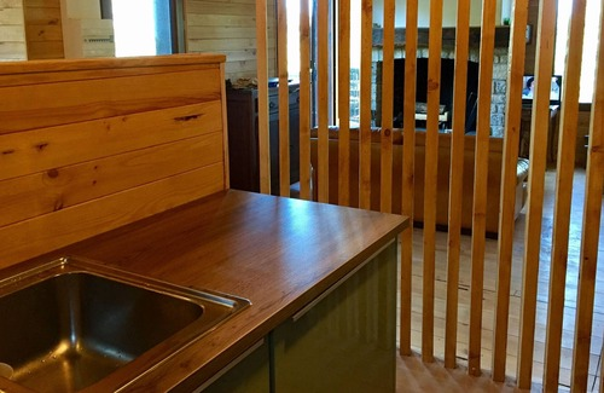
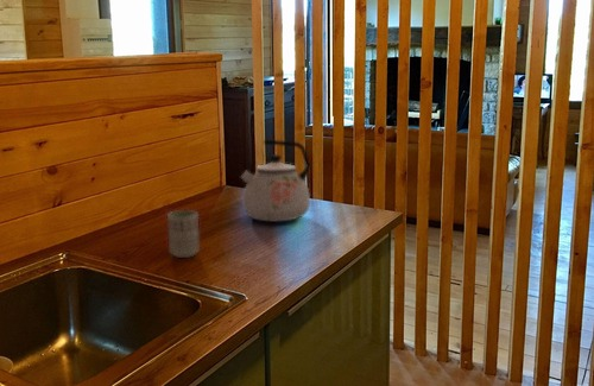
+ cup (183, 234)
+ kettle (274, 178)
